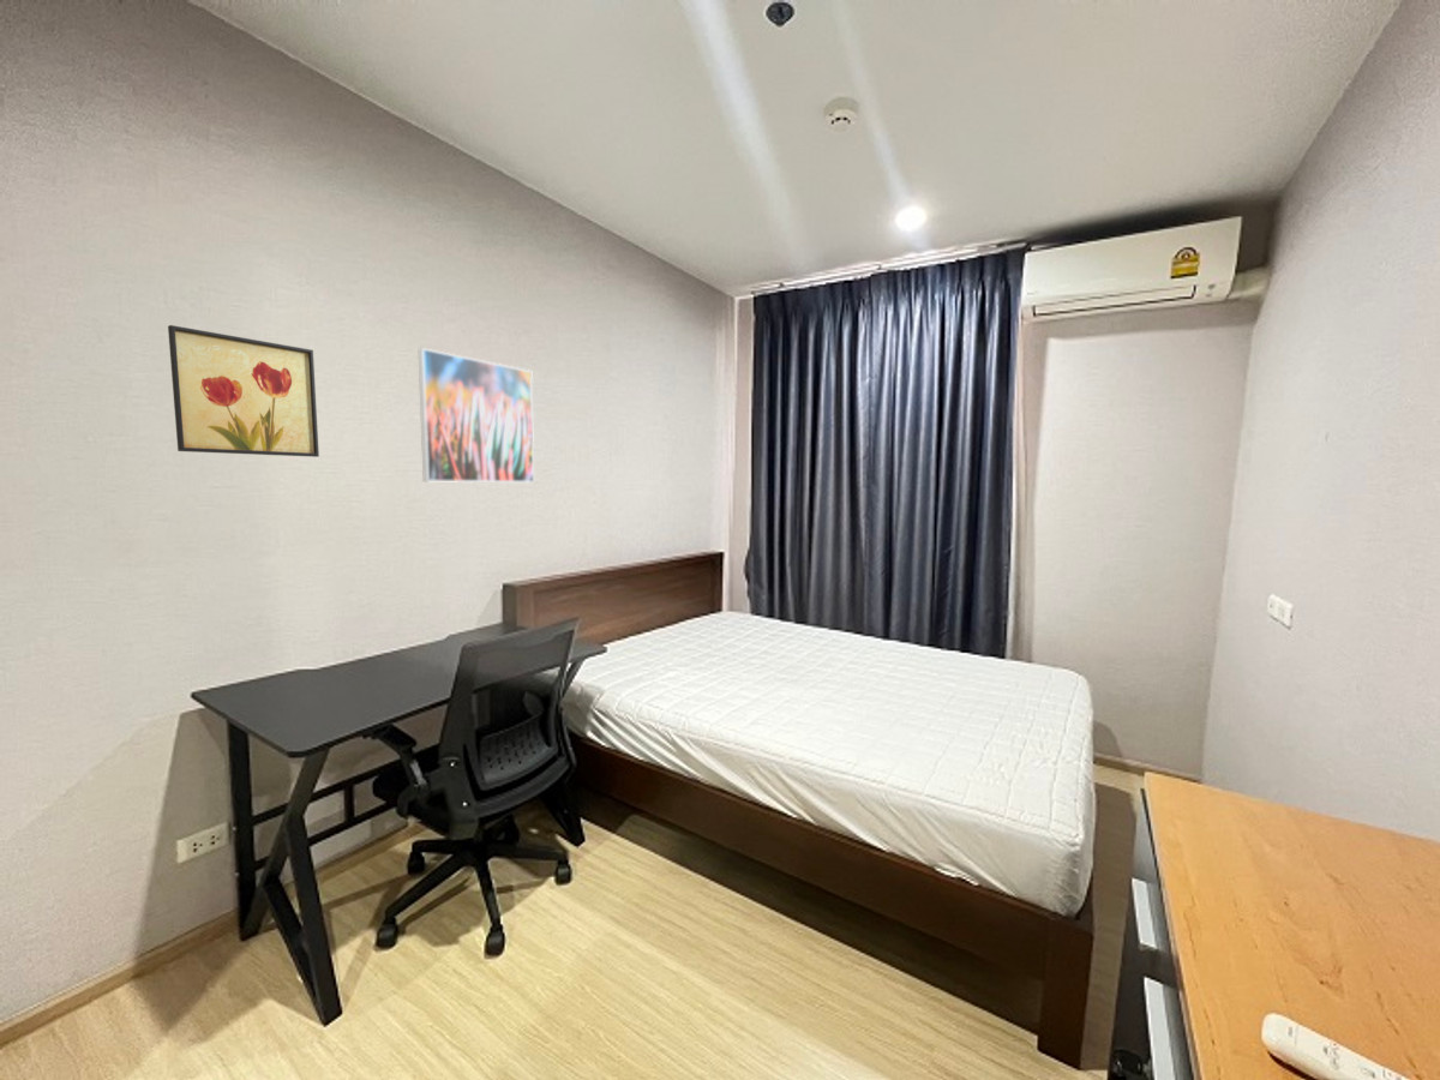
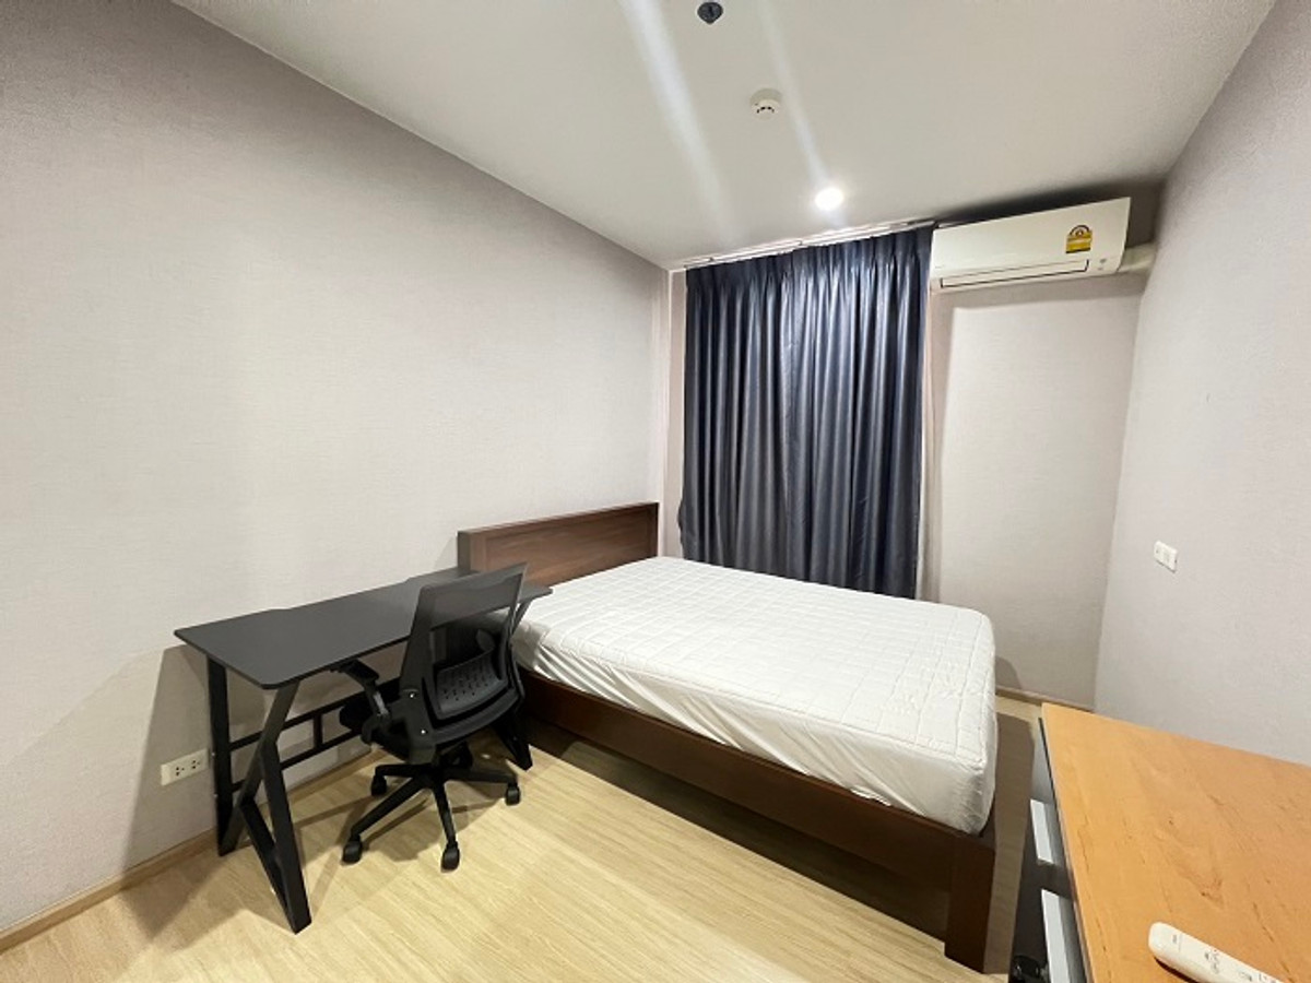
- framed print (481, 421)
- wall art (248, 397)
